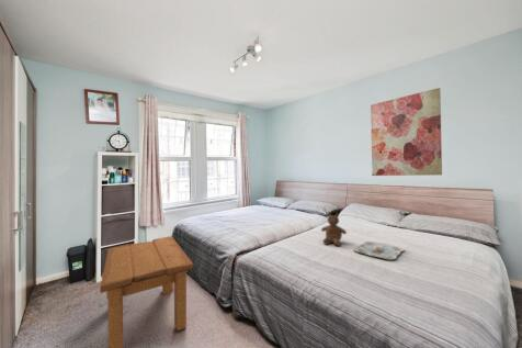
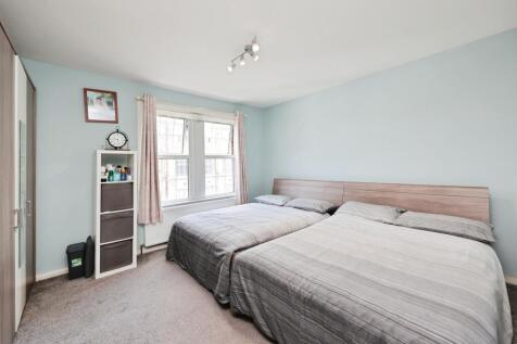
- teddy bear (332, 227)
- side table (145, 284)
- serving tray (378, 249)
- wall art (402, 136)
